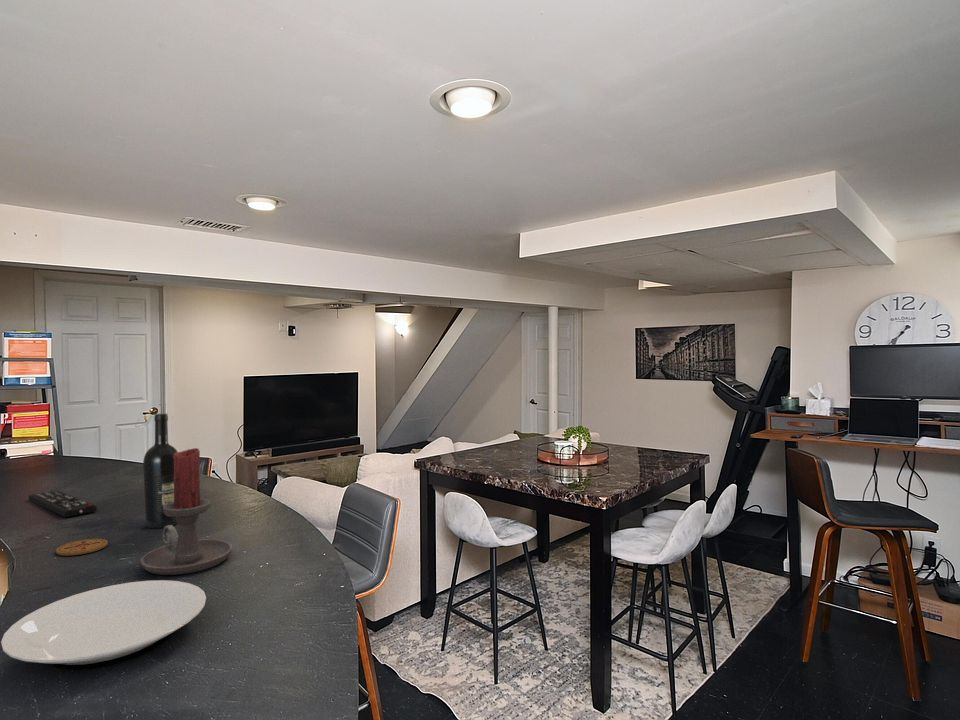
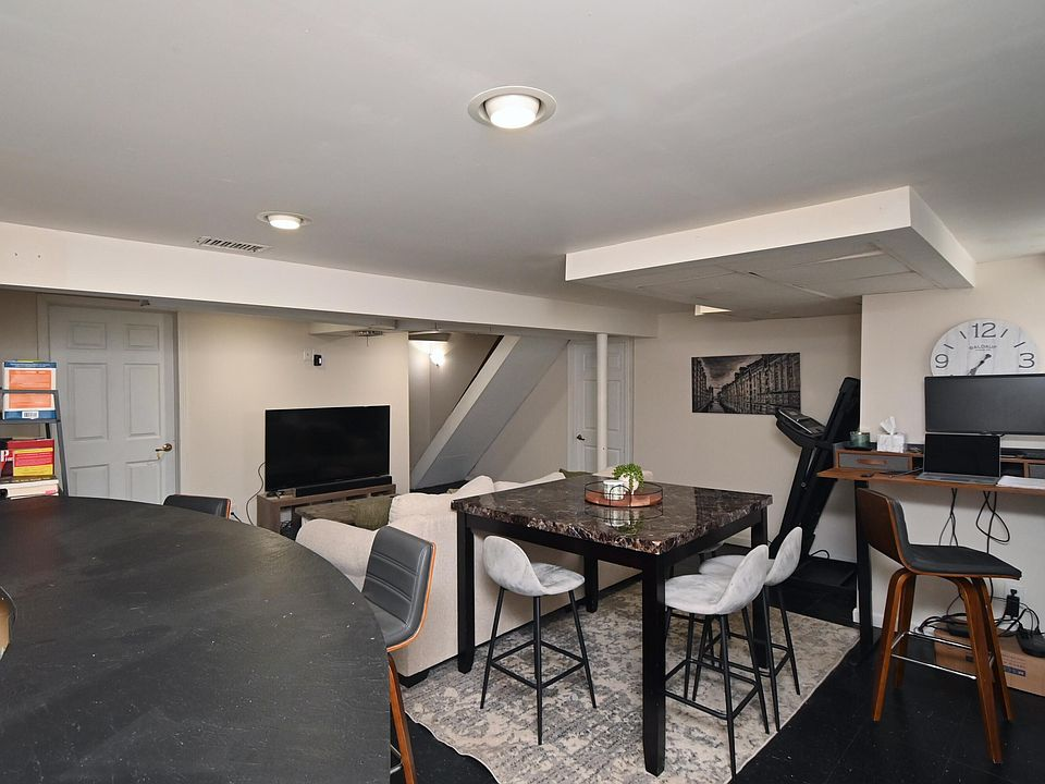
- wine bottle (161, 469)
- coaster (82, 546)
- remote control (61, 502)
- candle holder (182, 503)
- plate (112, 627)
